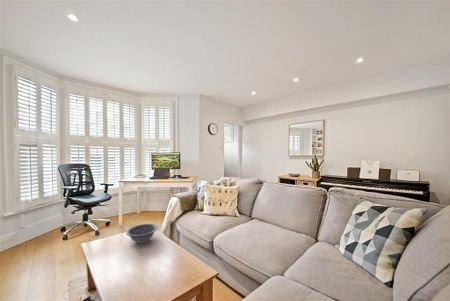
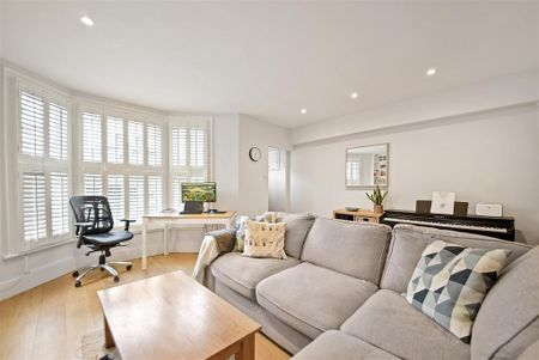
- decorative bowl (142, 234)
